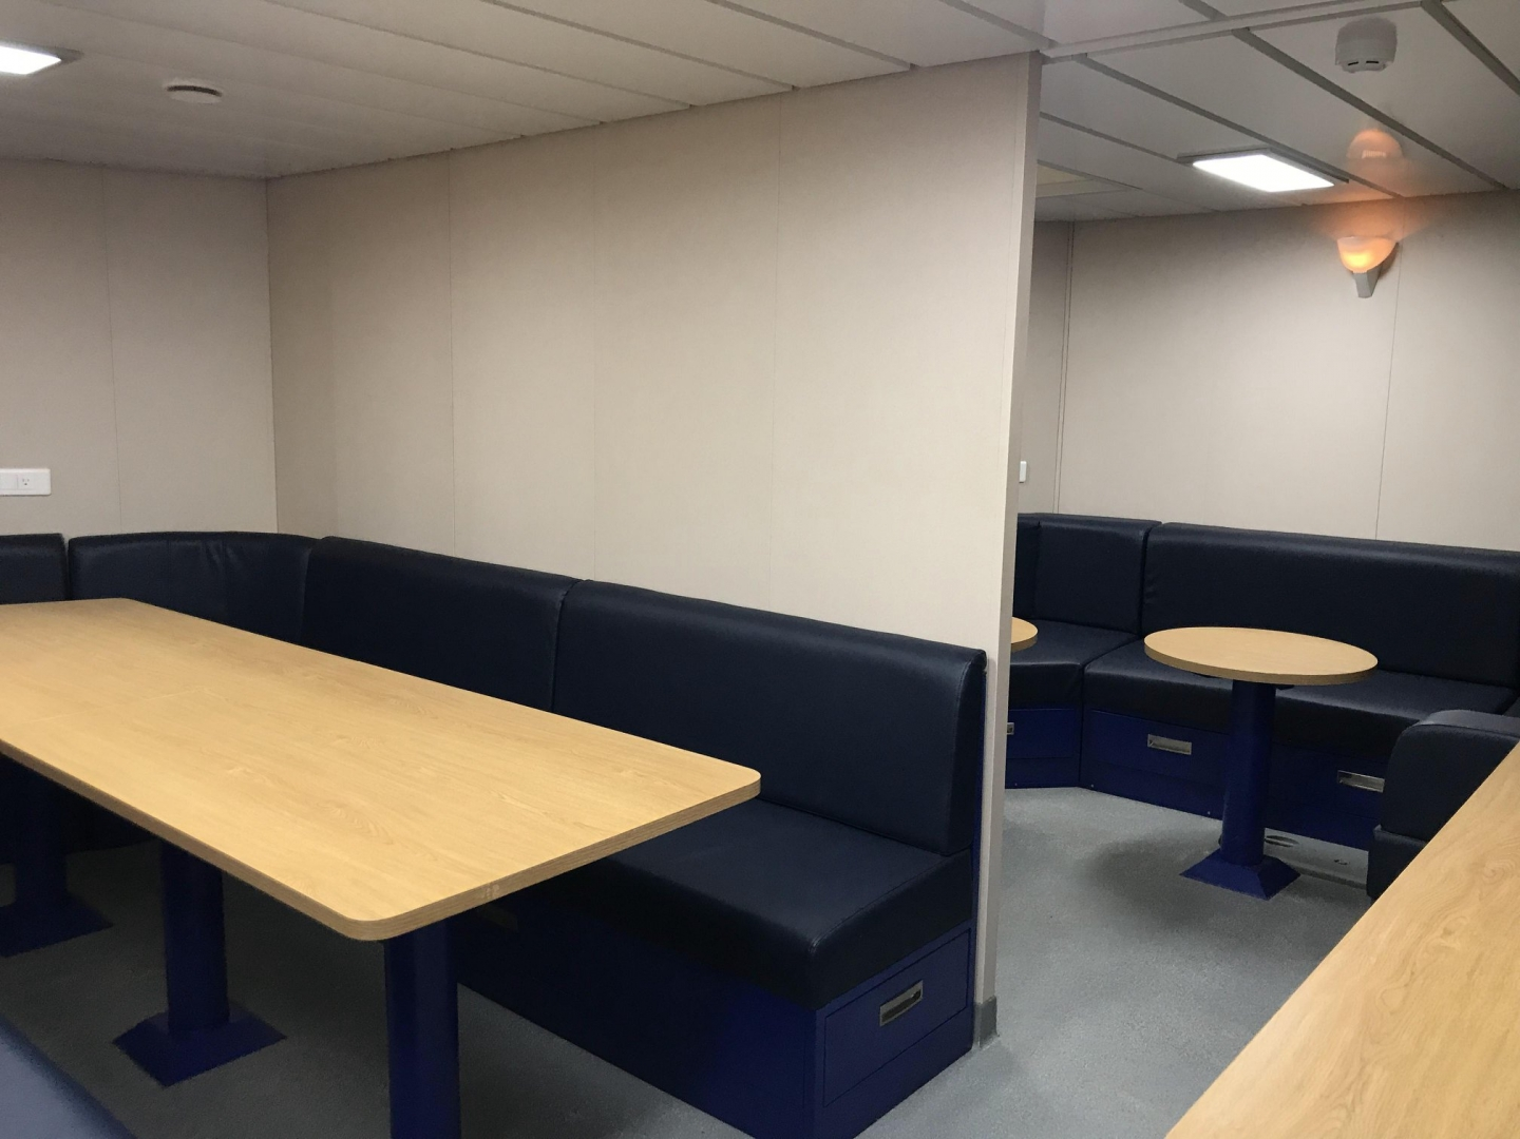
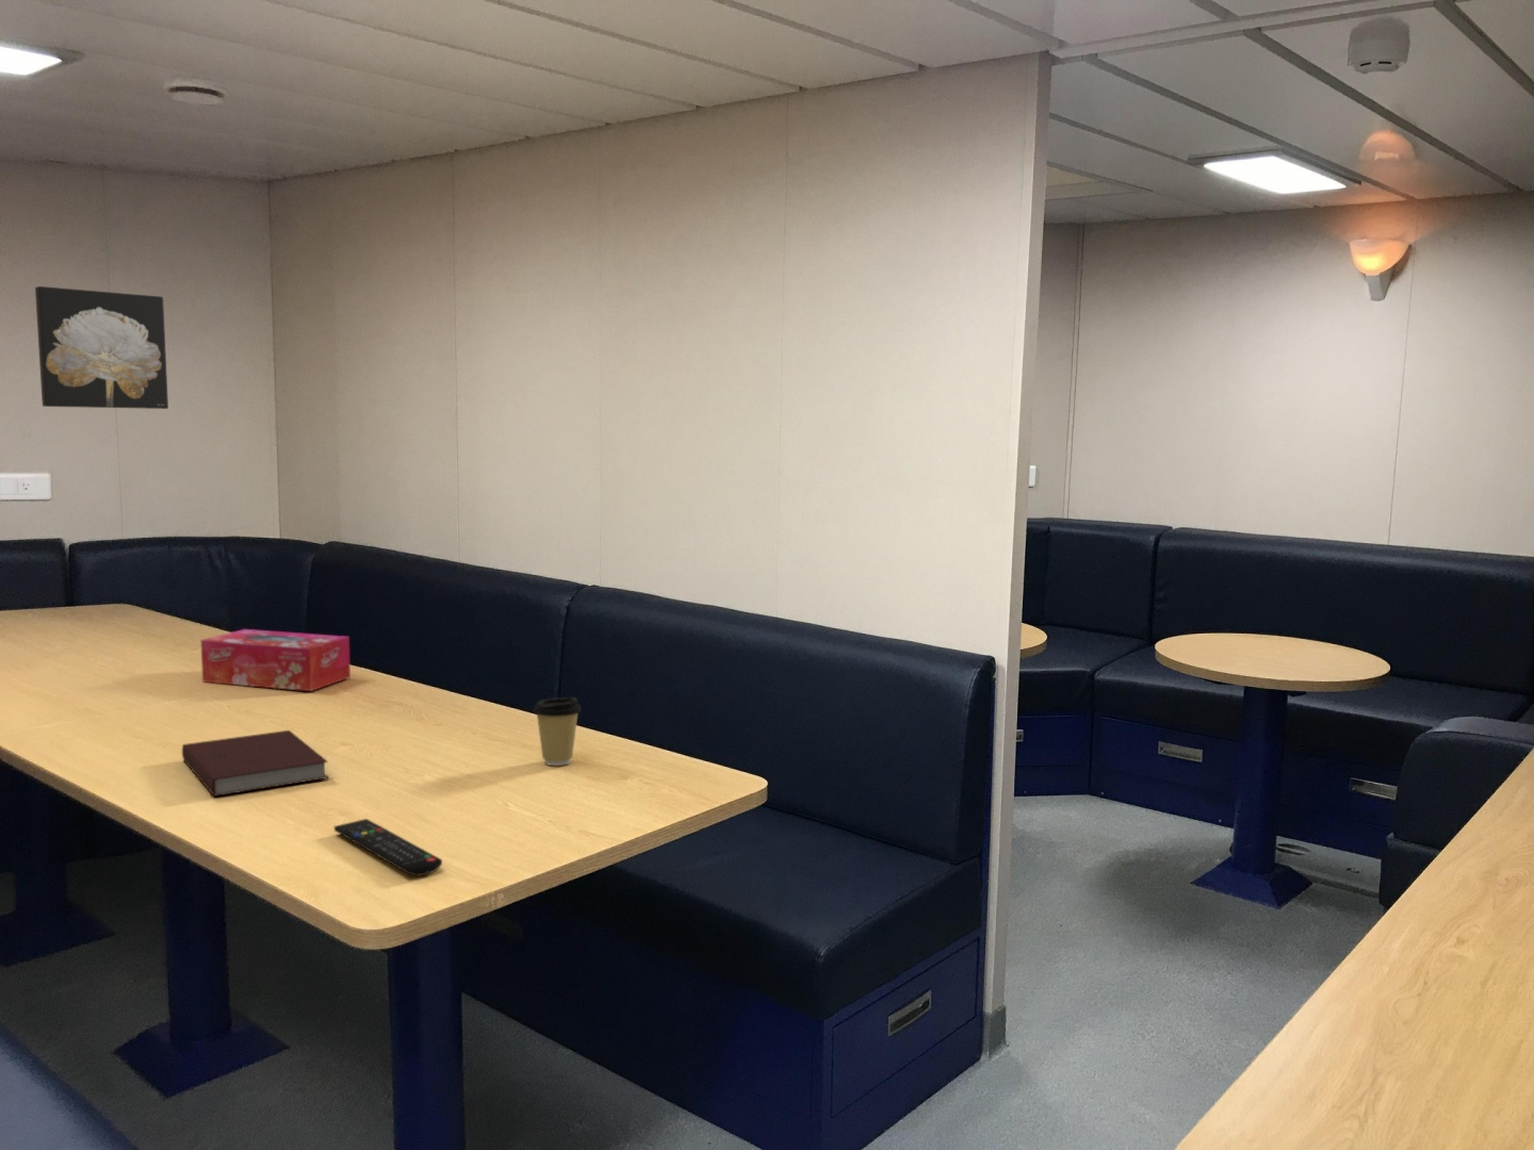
+ remote control (387, 847)
+ coffee cup (557, 731)
+ tissue box (275, 658)
+ wall art (104, 349)
+ notebook (254, 760)
